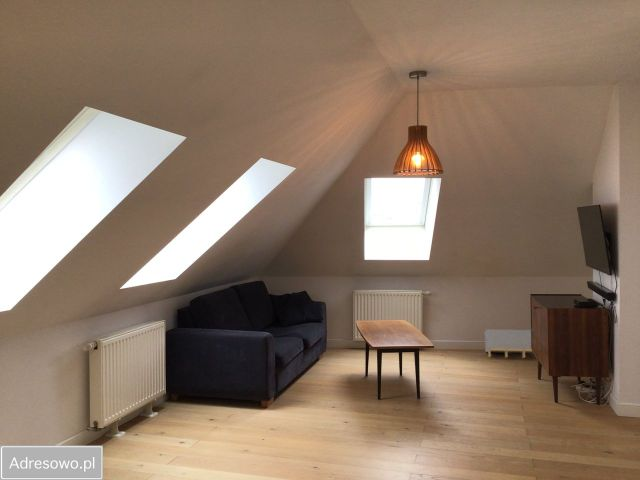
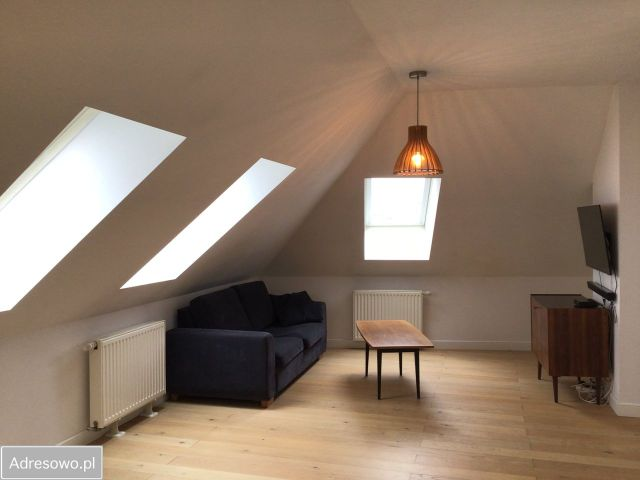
- storage bin (512, 342)
